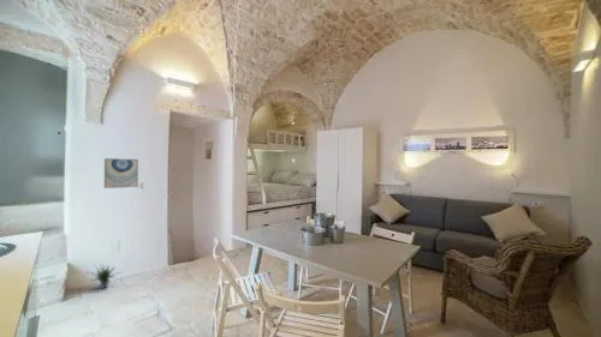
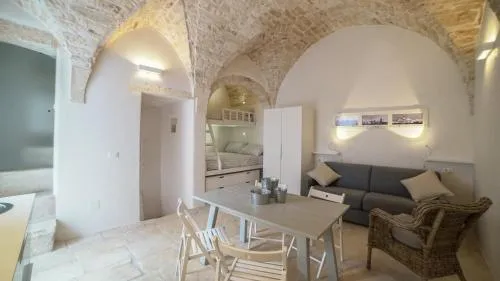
- wall art (121, 173)
- potted plant (103, 272)
